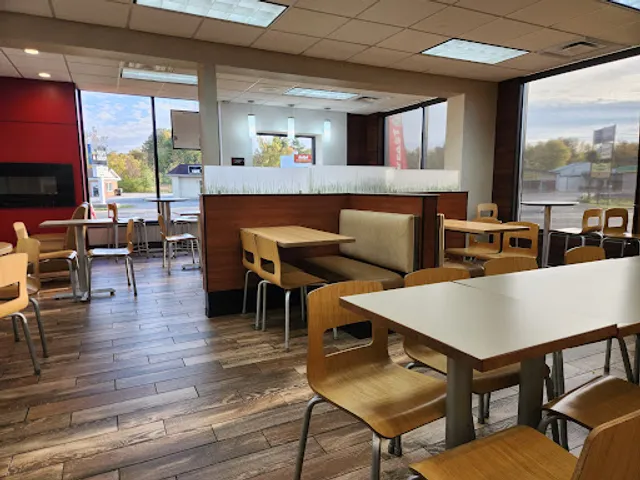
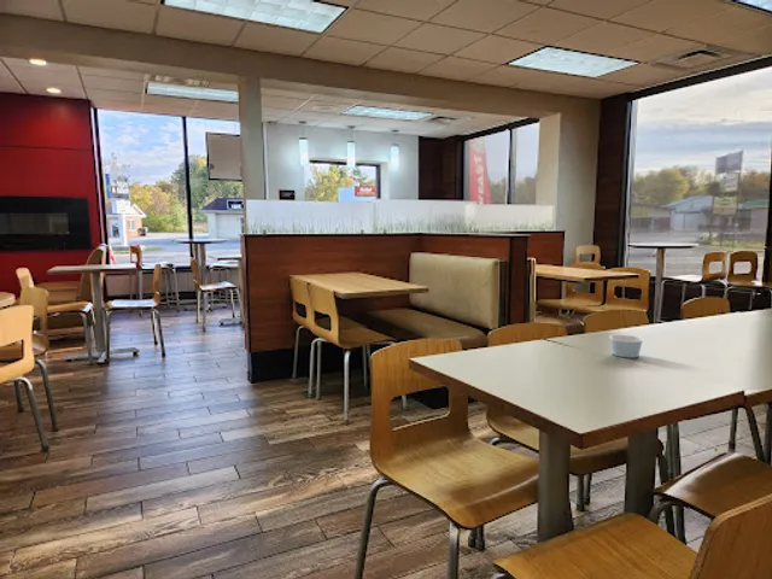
+ paper cup (625, 346)
